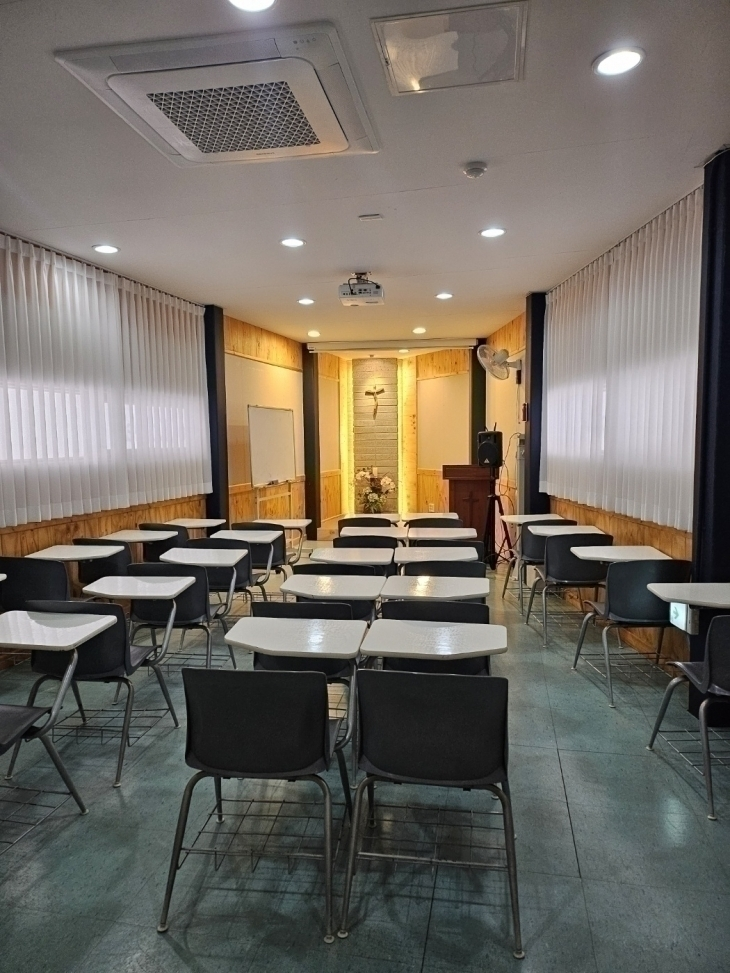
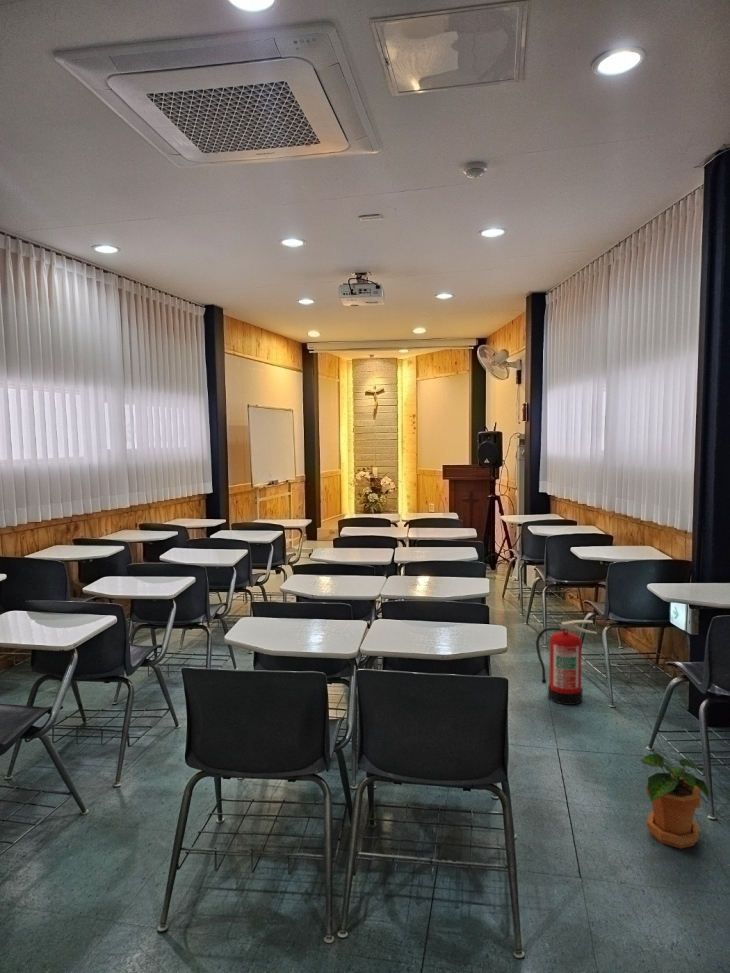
+ potted plant (666, 800)
+ fire extinguisher (565, 659)
